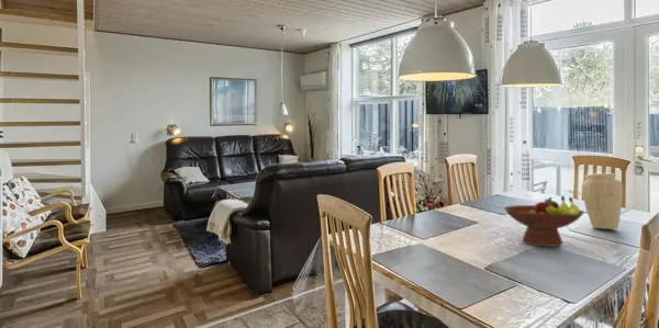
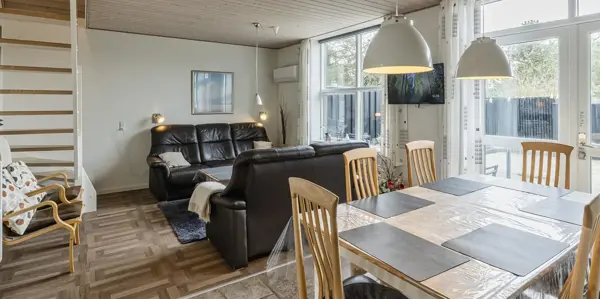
- vase (601, 200)
- fruit bowl (541, 219)
